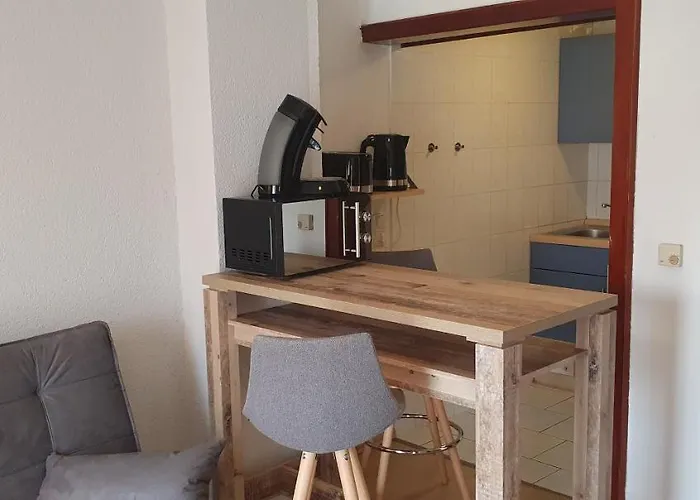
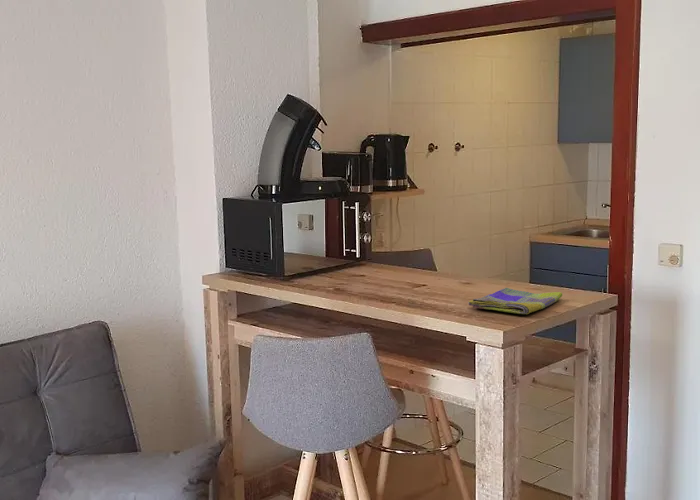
+ dish towel (516, 299)
